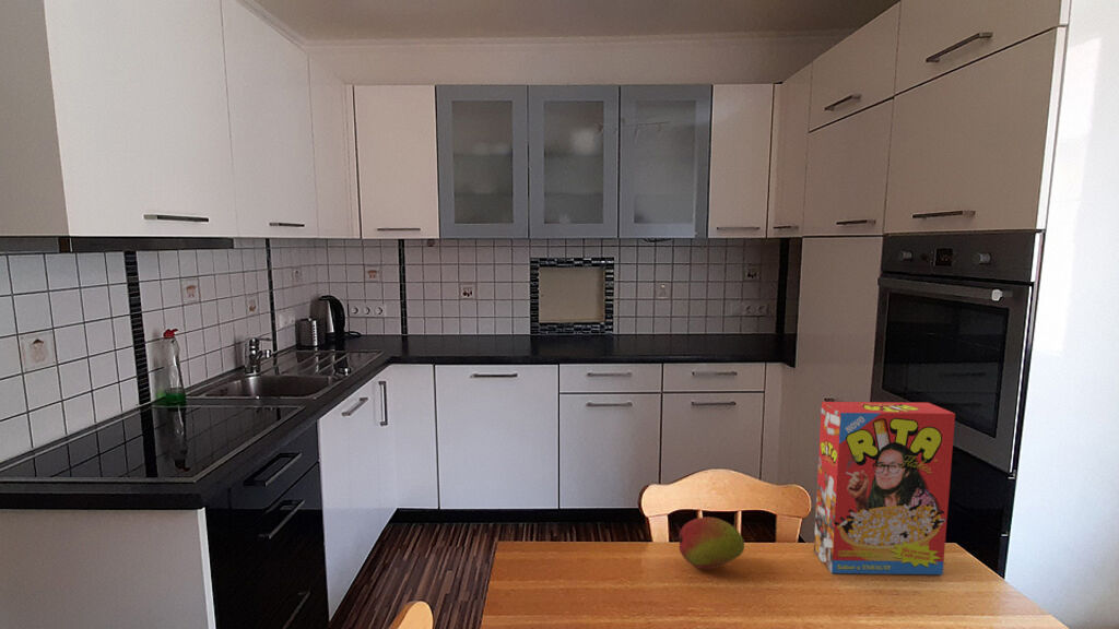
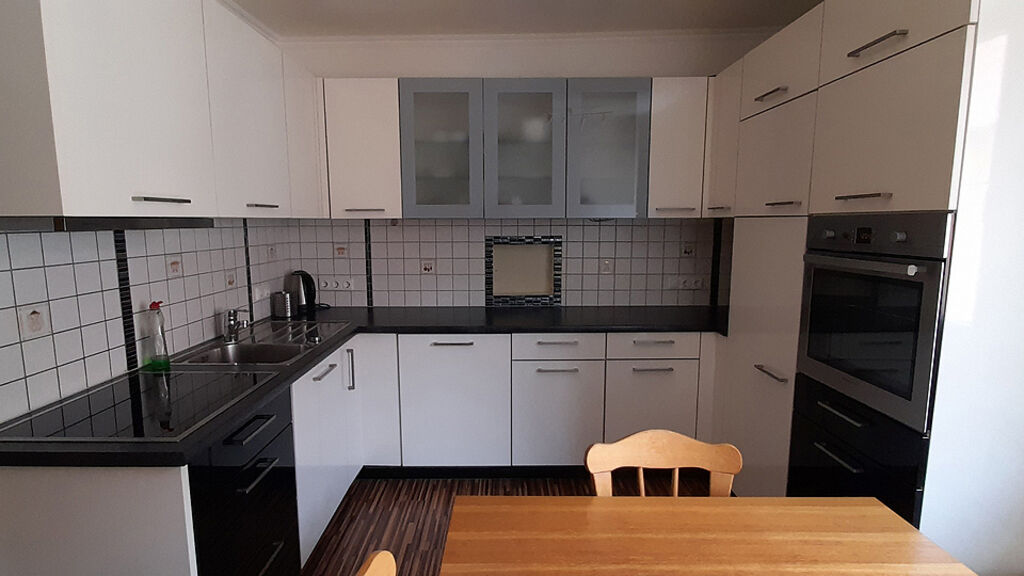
- fruit (708, 542)
- cereal box (881, 486)
